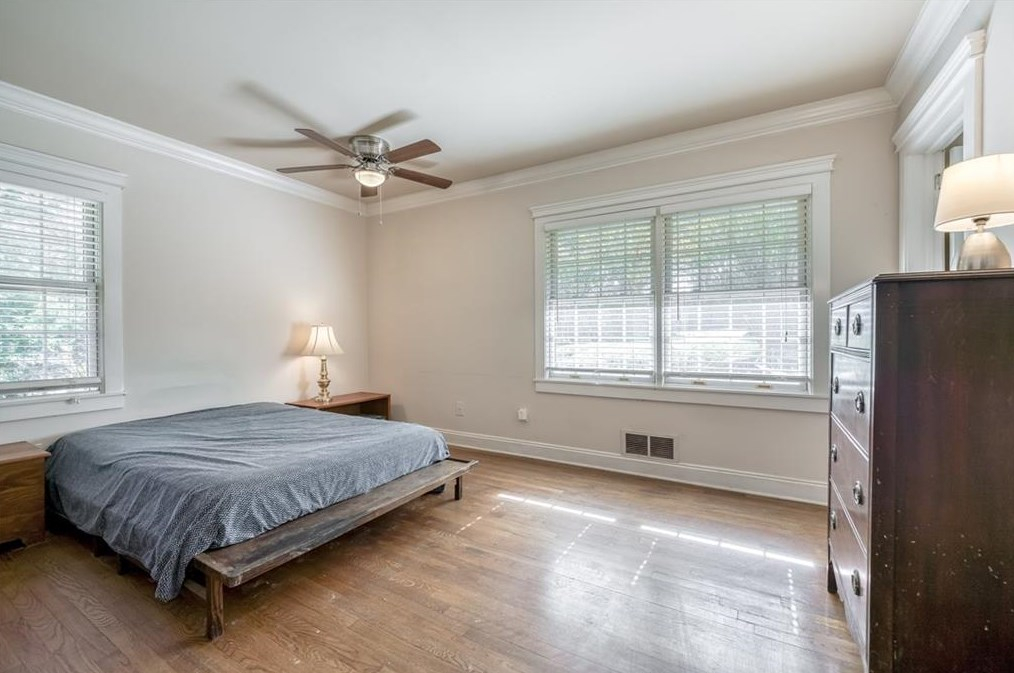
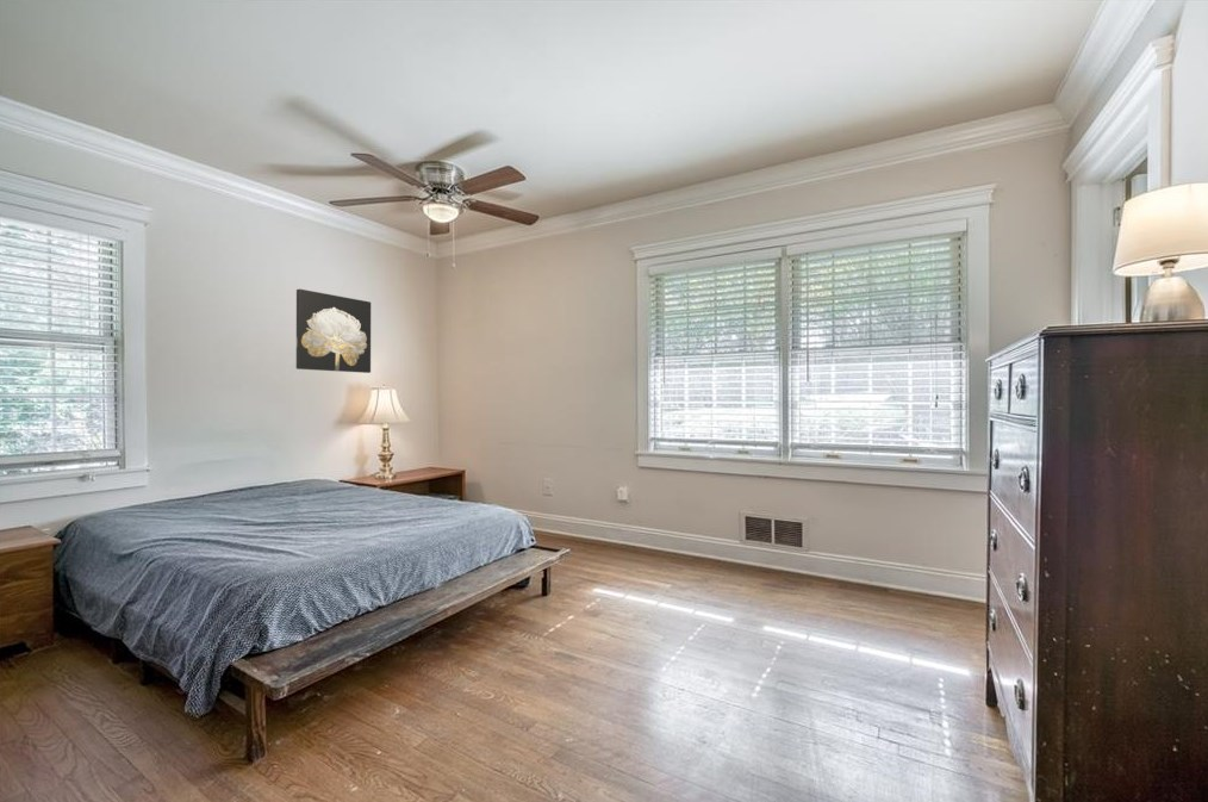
+ wall art (335, 332)
